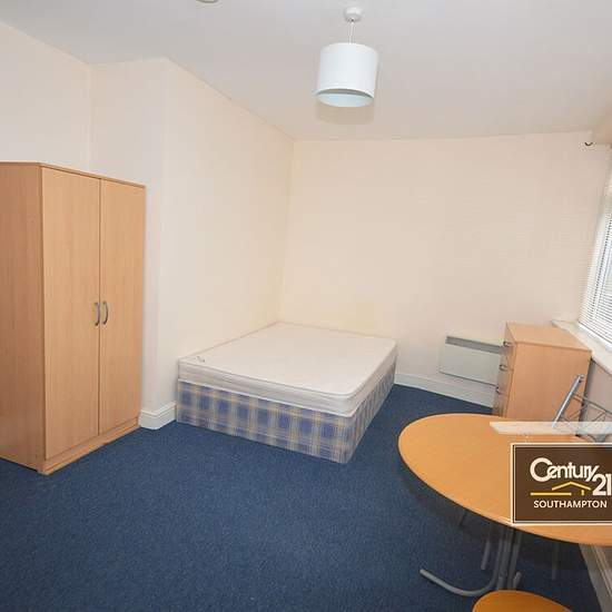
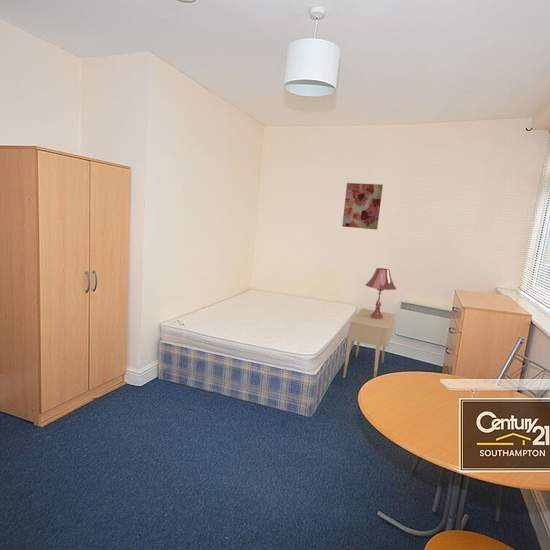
+ table lamp (379, 293)
+ nightstand (370, 343)
+ wall art (362, 206)
